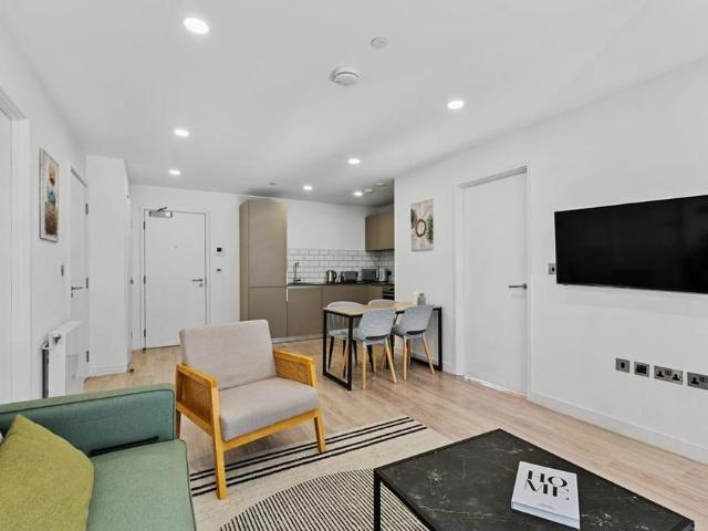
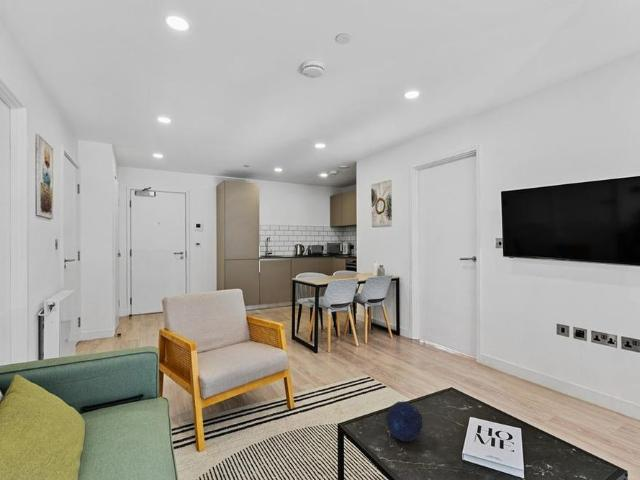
+ decorative orb (404, 420)
